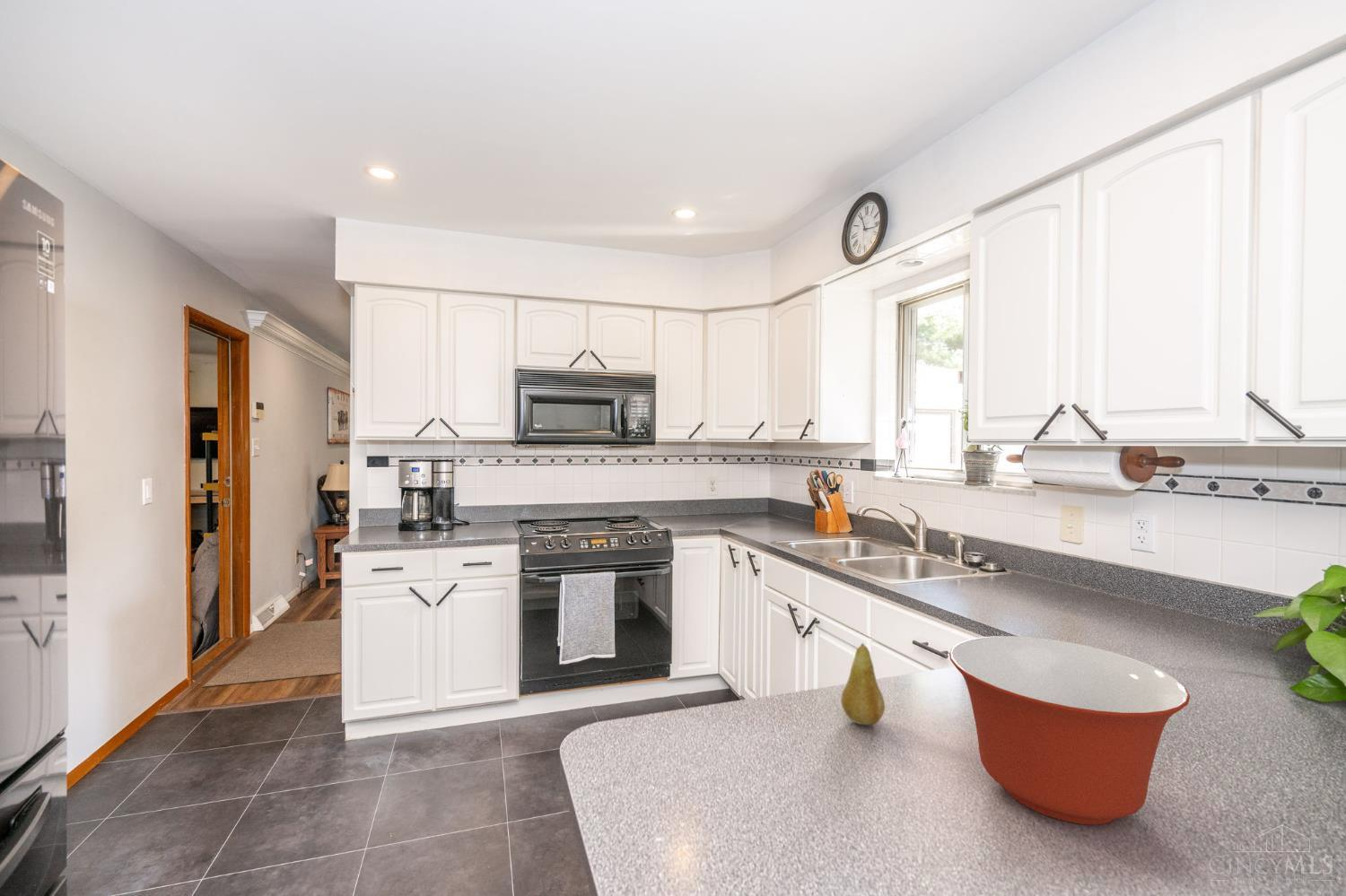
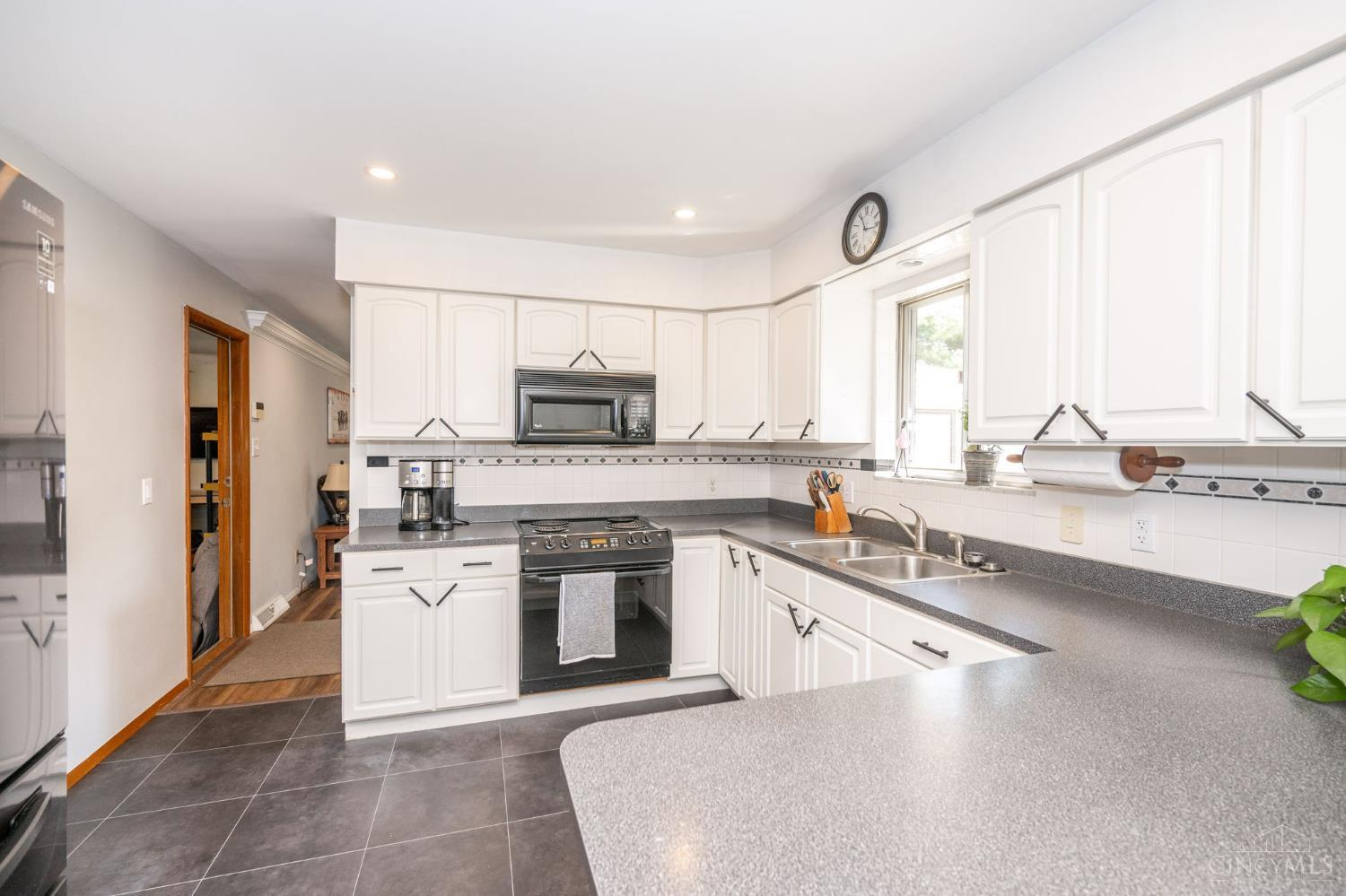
- fruit (862, 684)
- mixing bowl (1058, 730)
